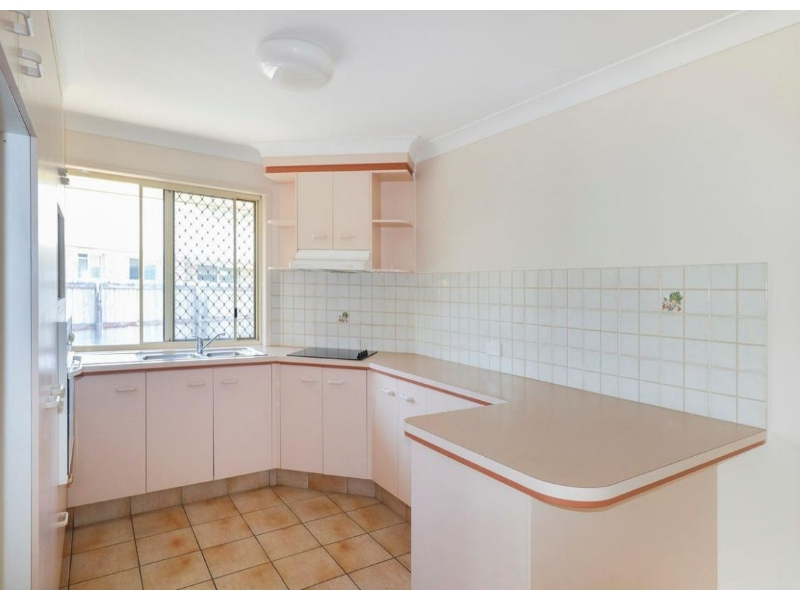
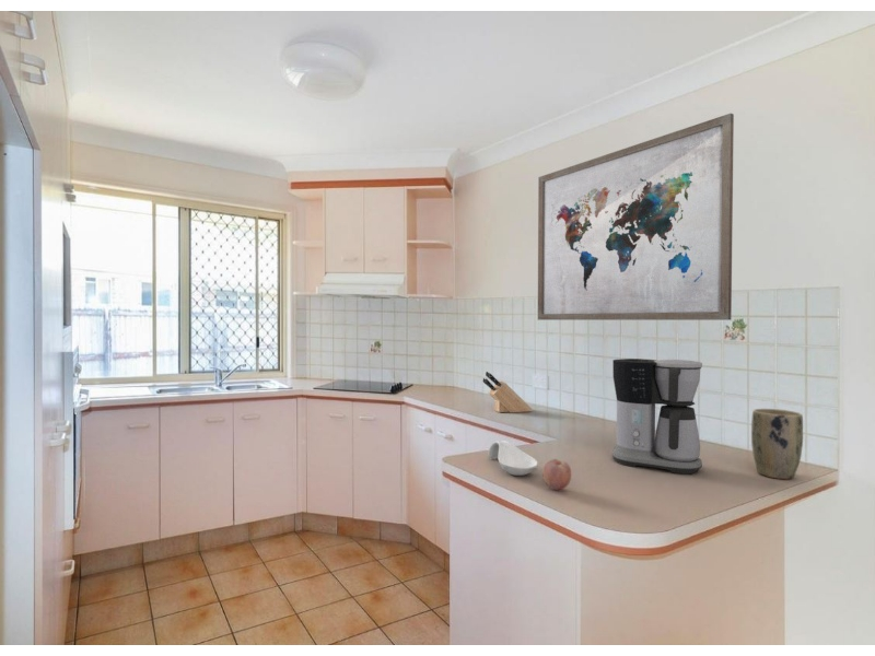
+ spoon rest (509, 456)
+ knife block (506, 390)
+ coffee maker (654, 412)
+ plant pot (775, 443)
+ fruit (557, 475)
+ wall art (617, 235)
